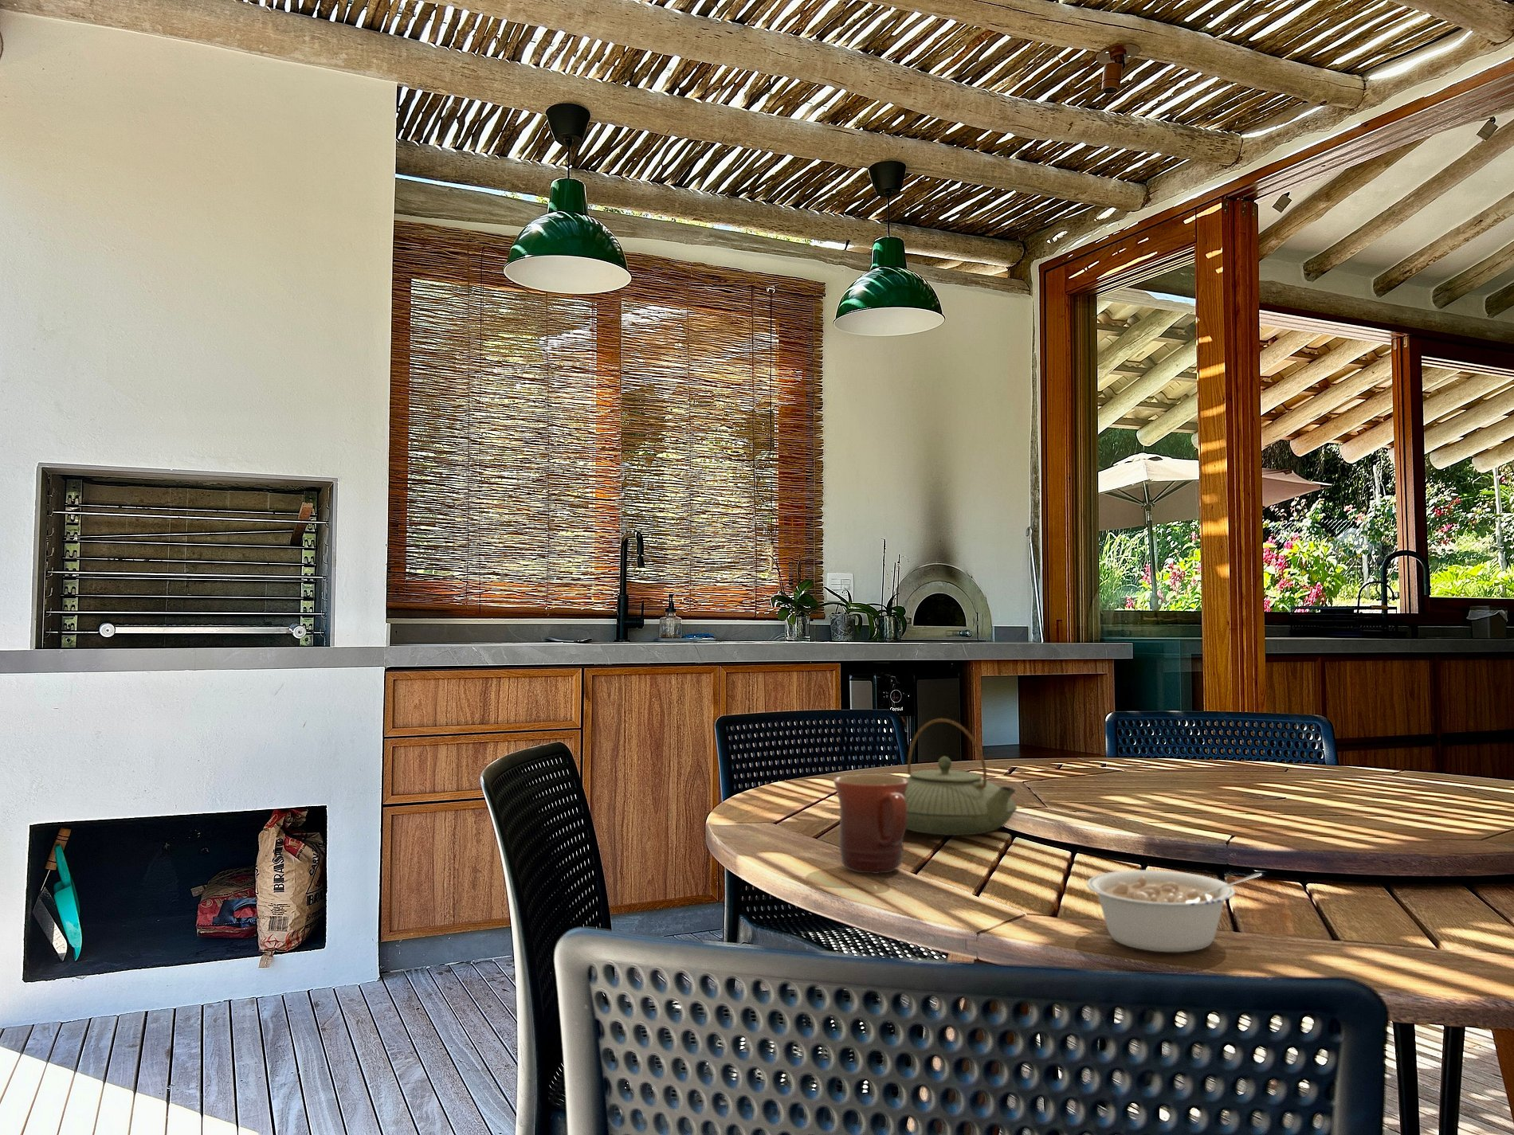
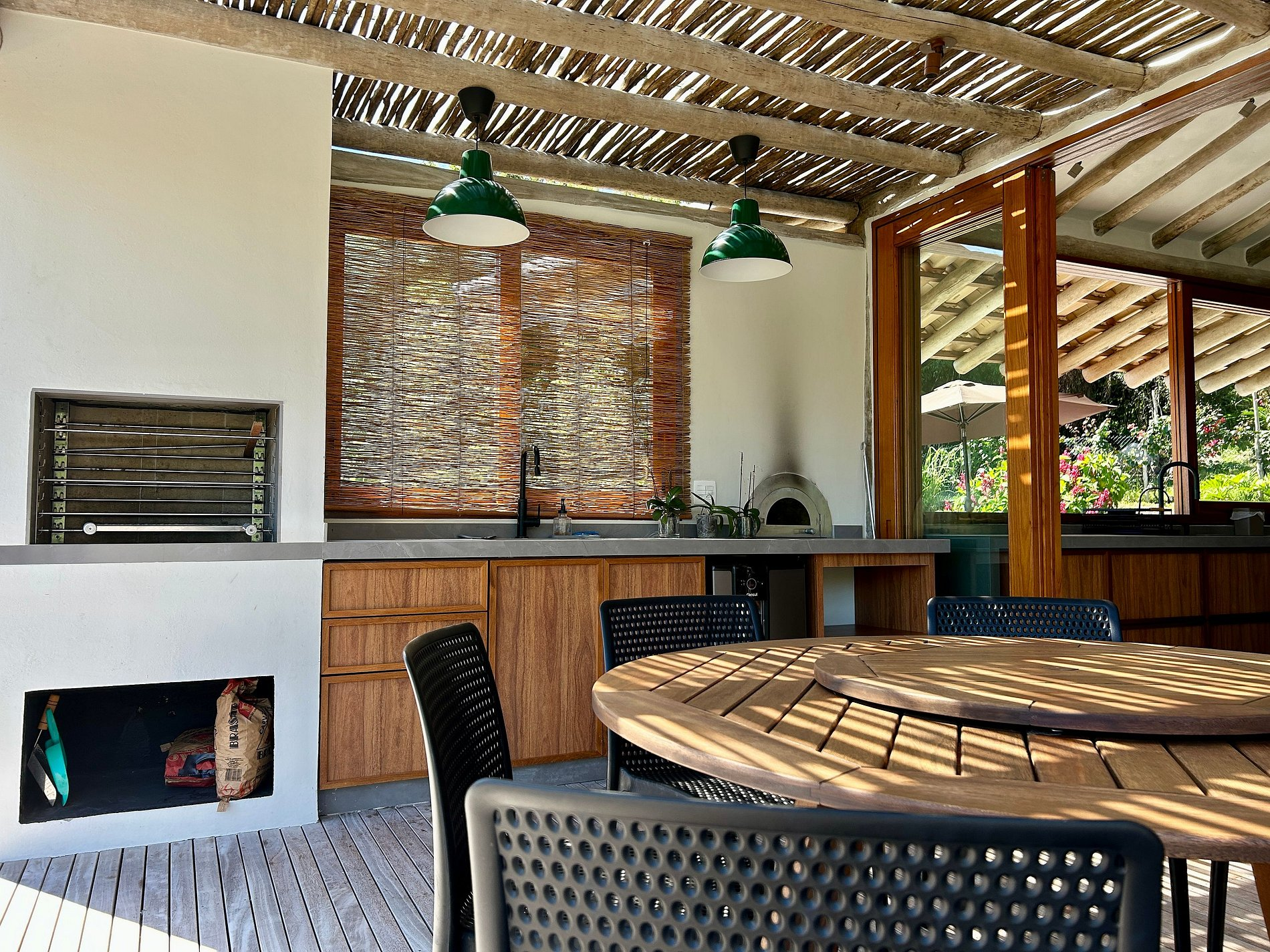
- legume (1164, 906)
- teapot (951, 774)
- mug (877, 826)
